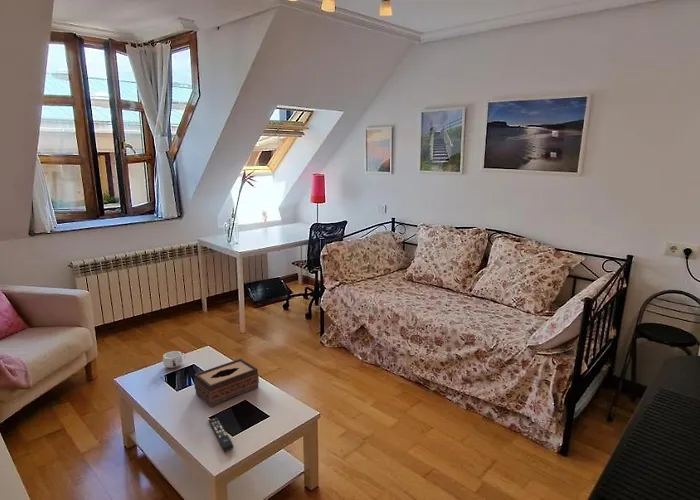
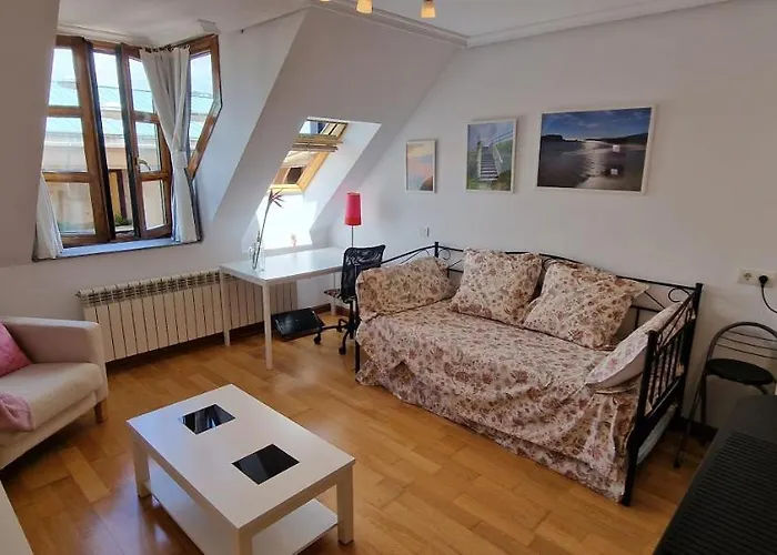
- tissue box (226, 381)
- remote control (220, 433)
- mug (174, 359)
